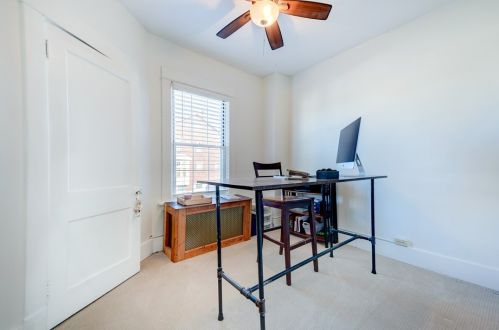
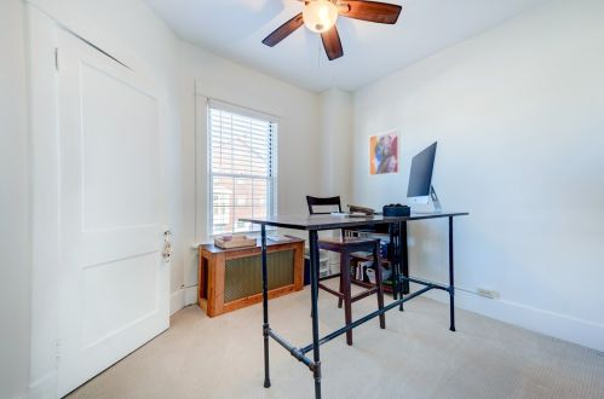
+ wall art (382, 154)
